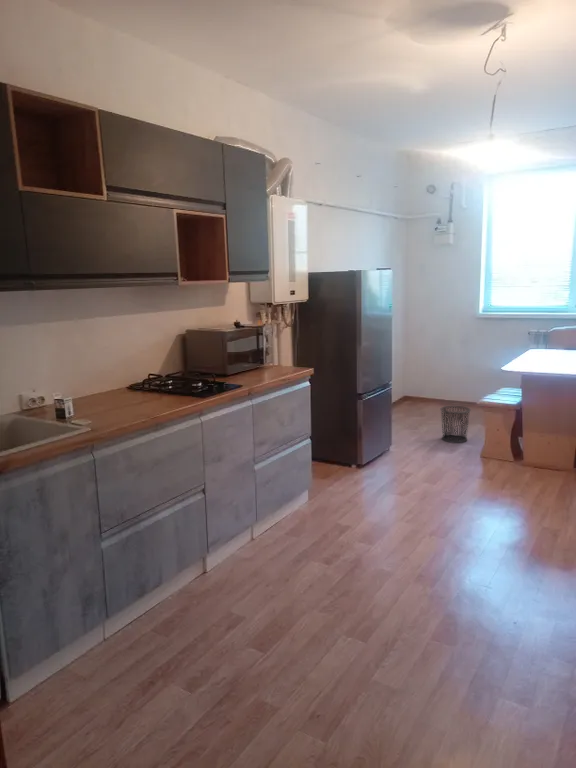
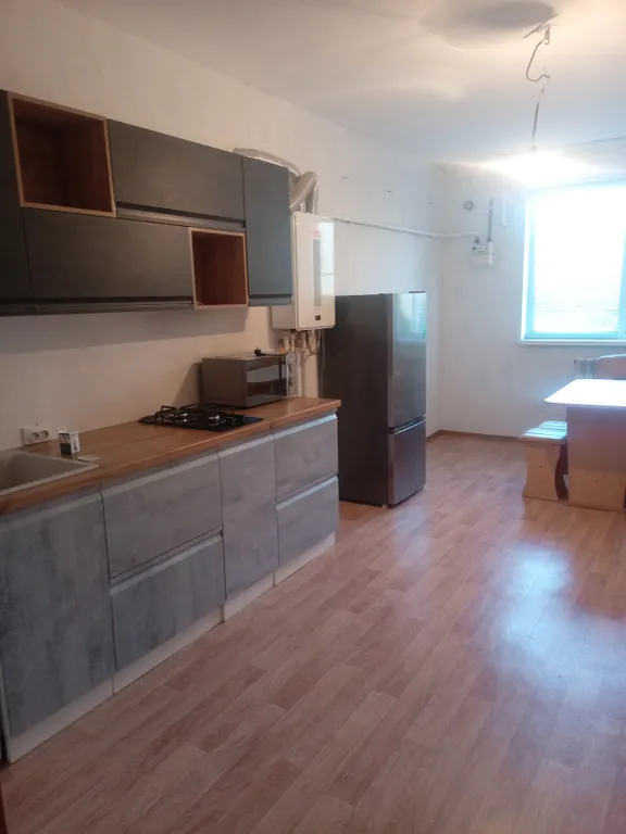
- waste bin (455, 424)
